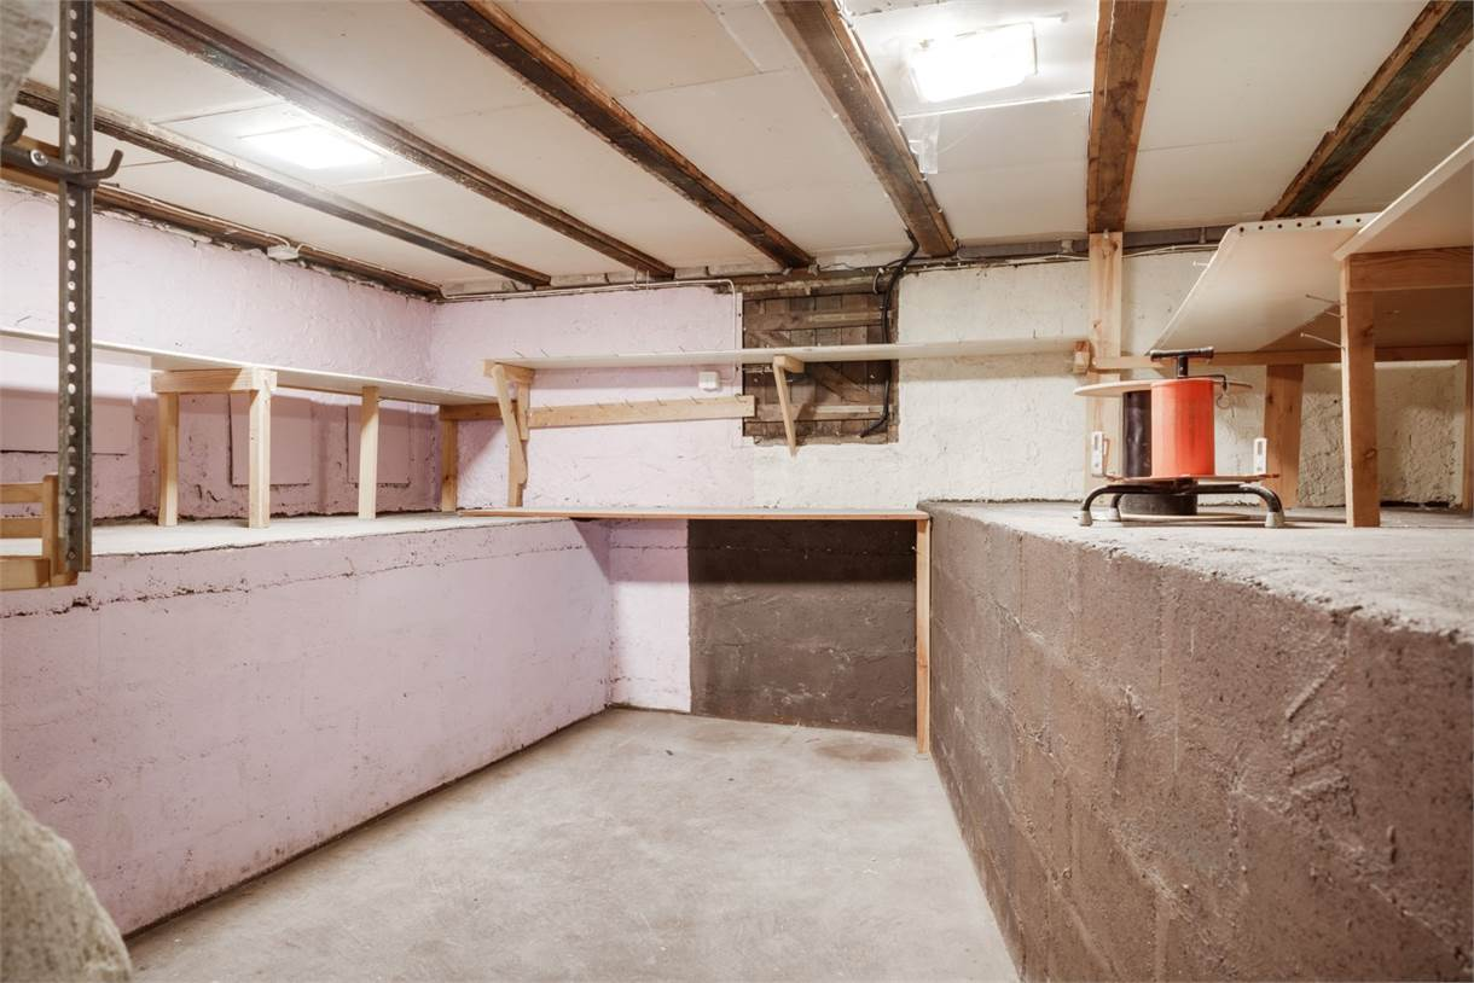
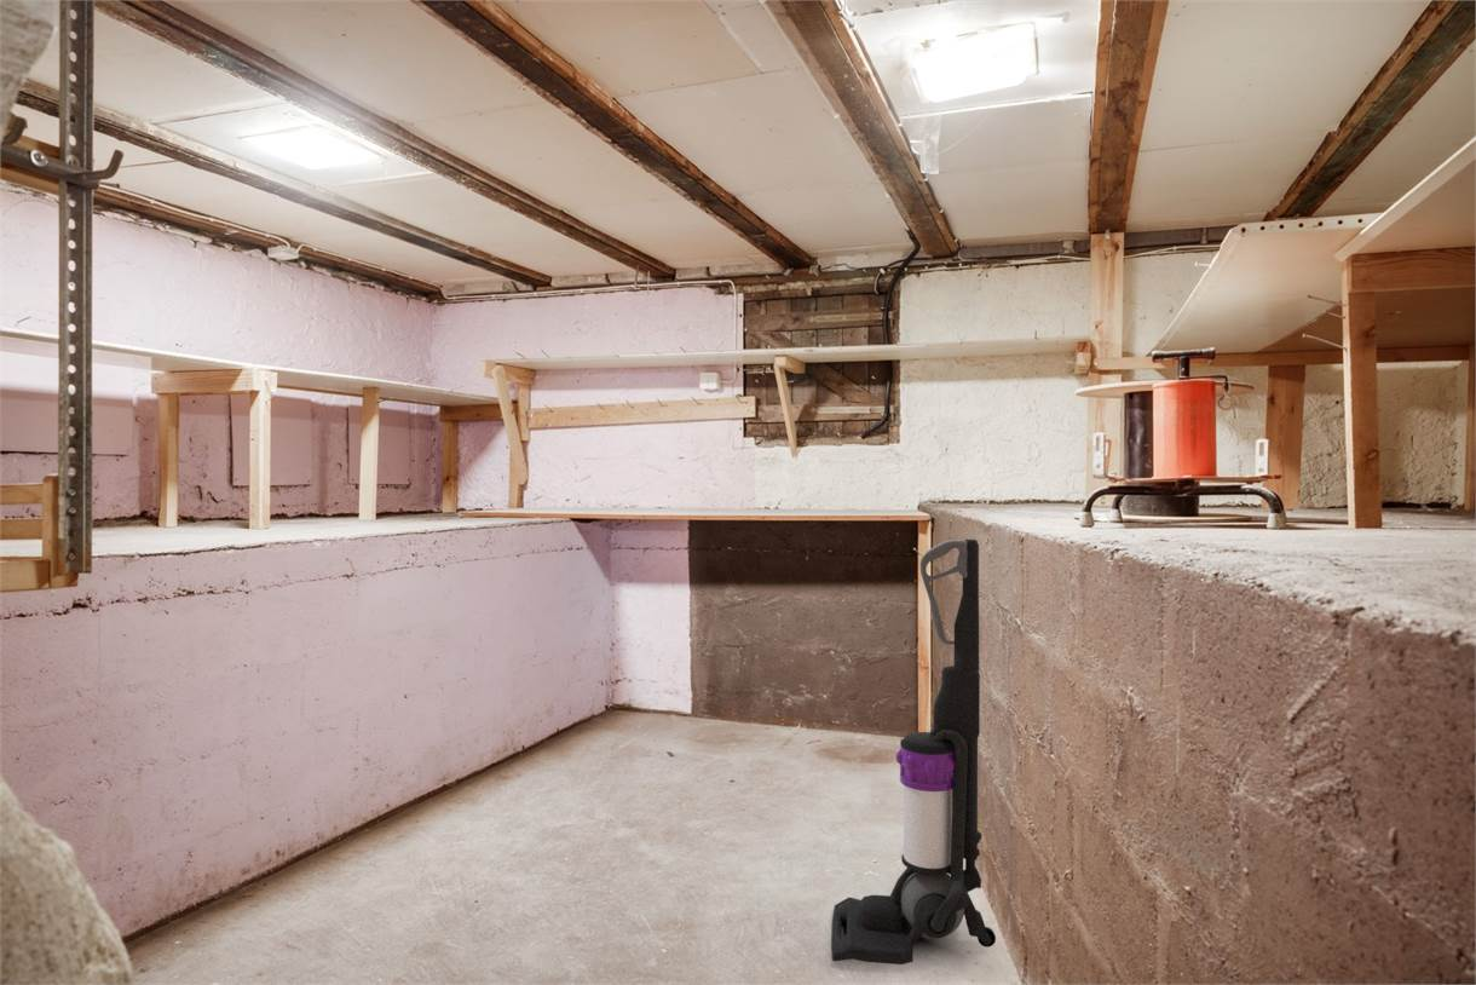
+ vacuum cleaner (913, 739)
